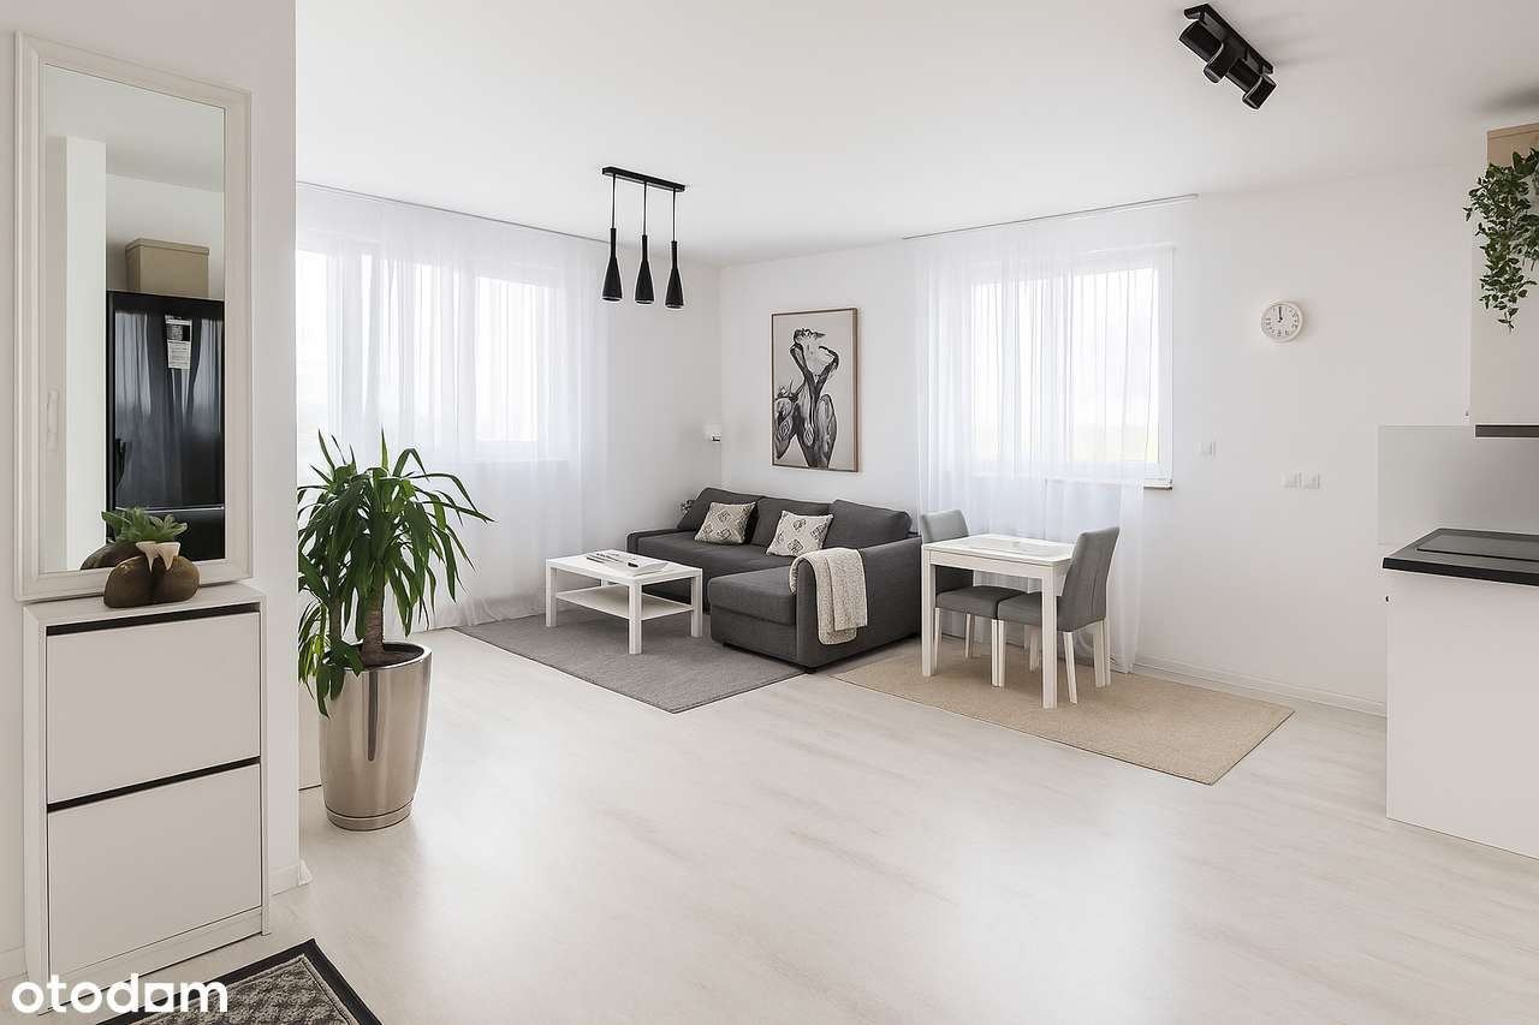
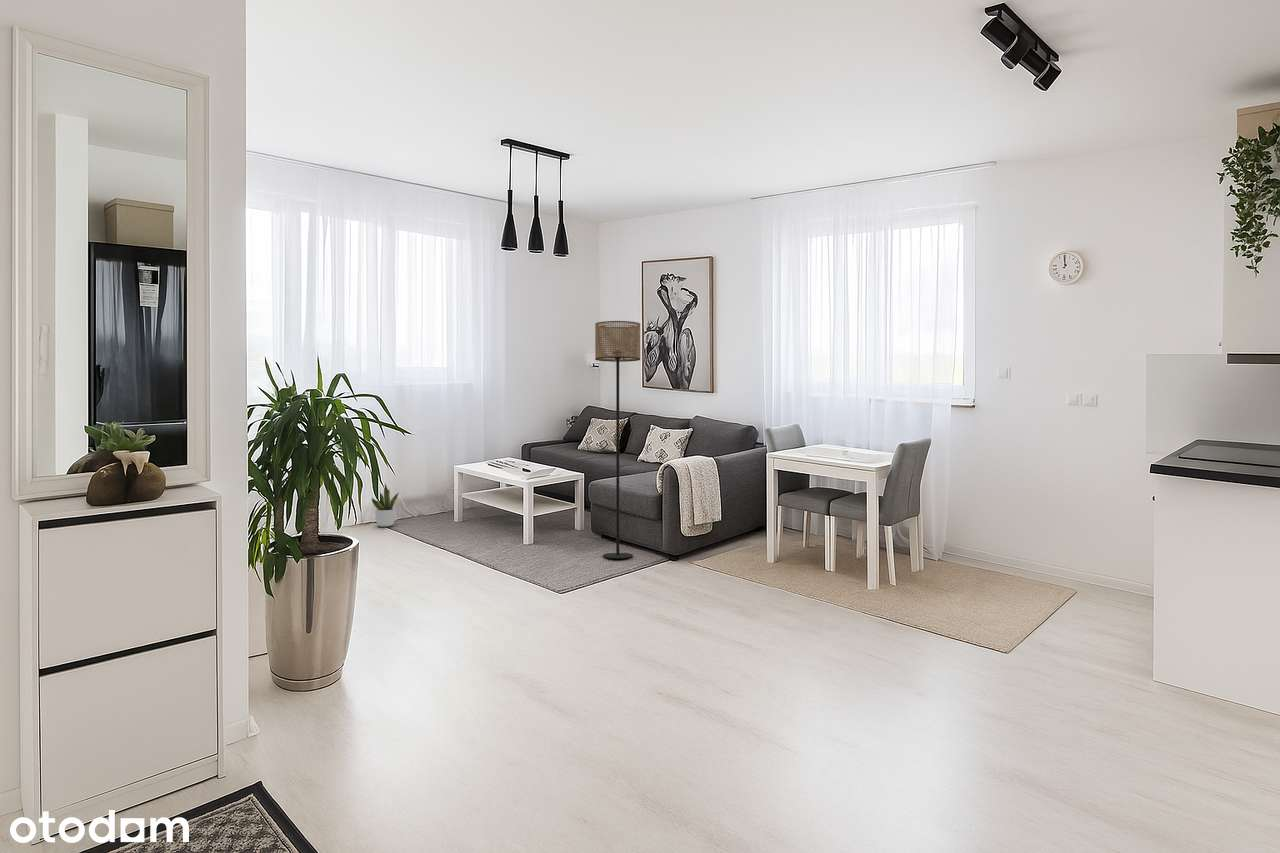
+ potted plant (385, 503)
+ floor lamp (617, 440)
